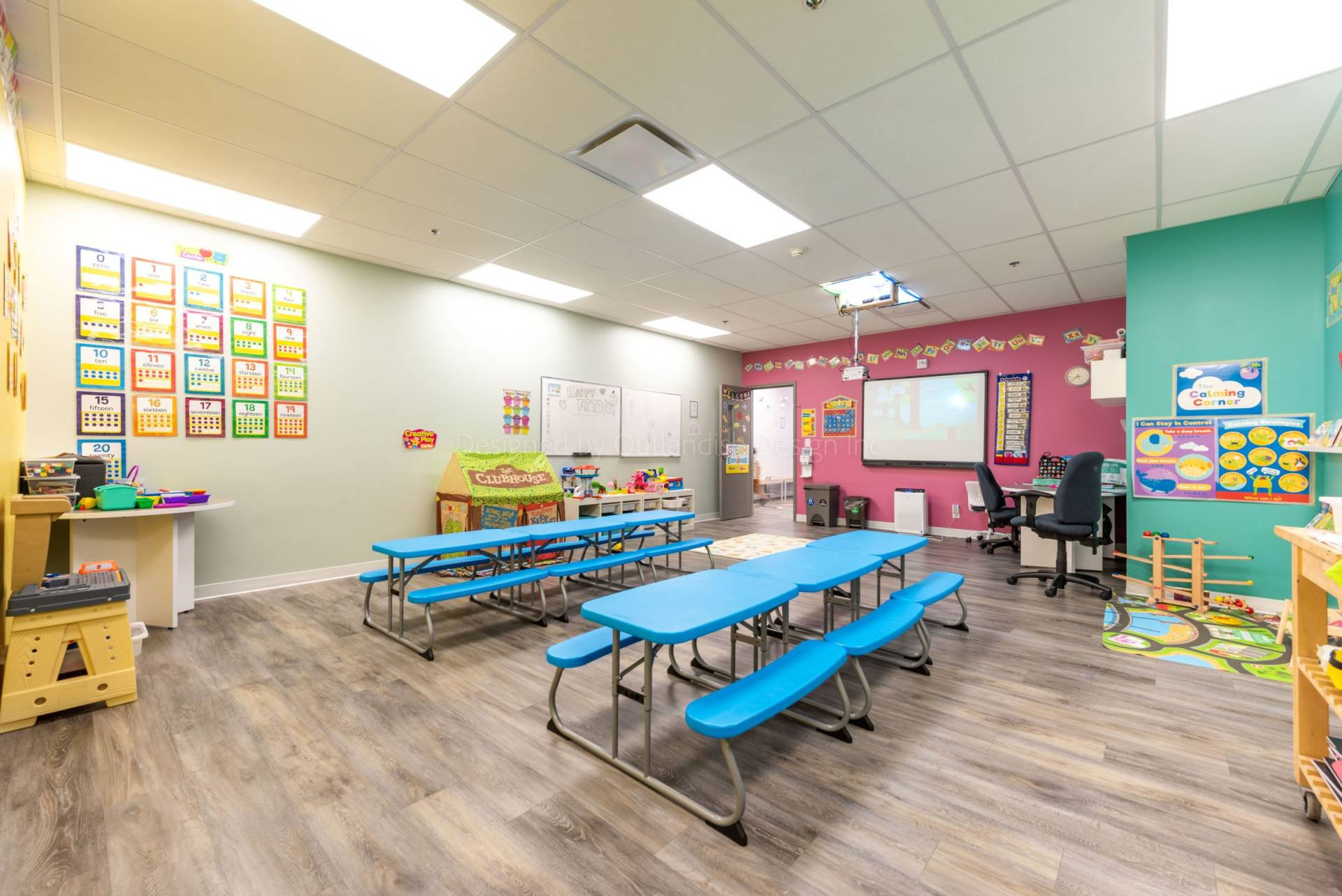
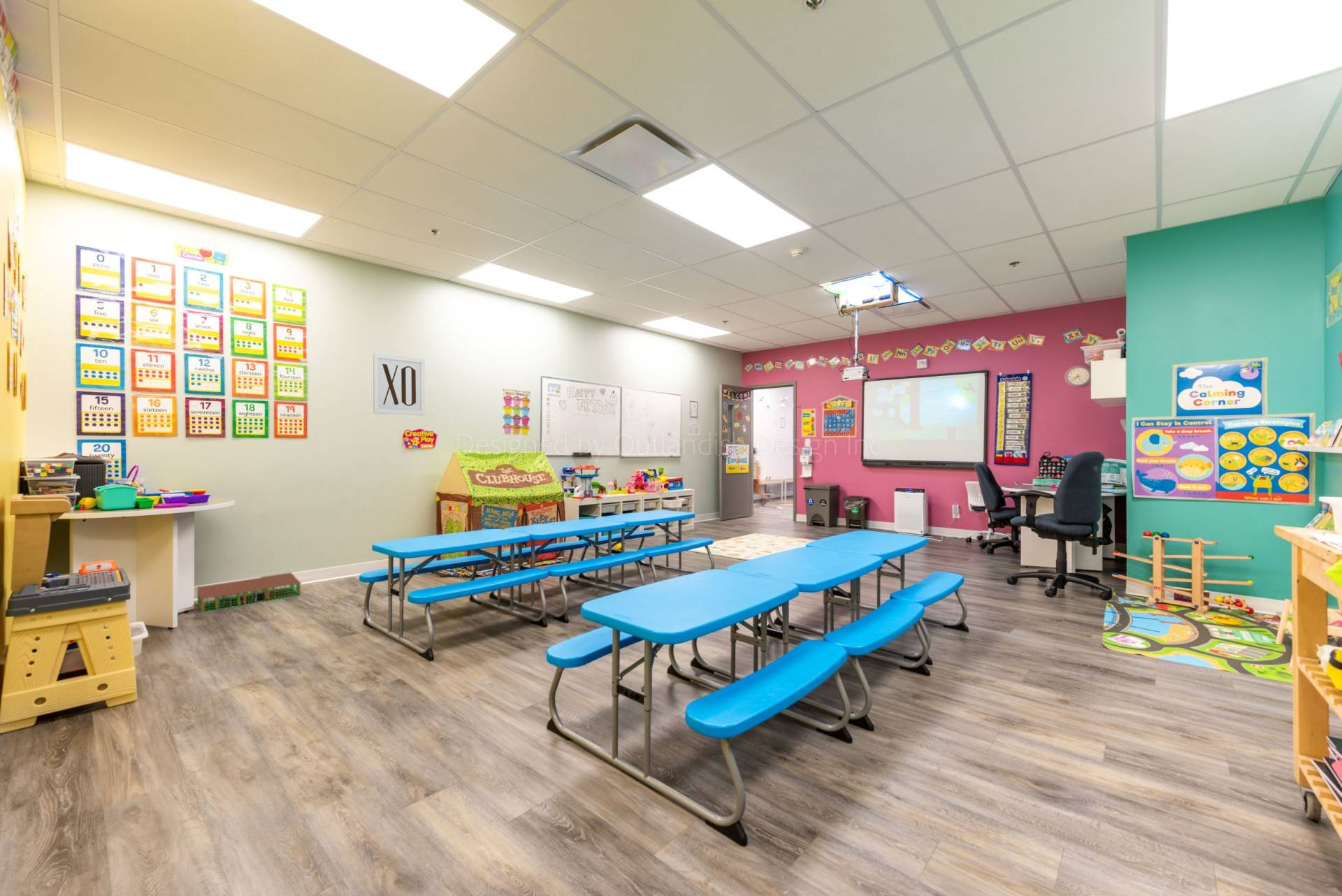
+ wall art (400, 385)
+ storage bin (250, 591)
